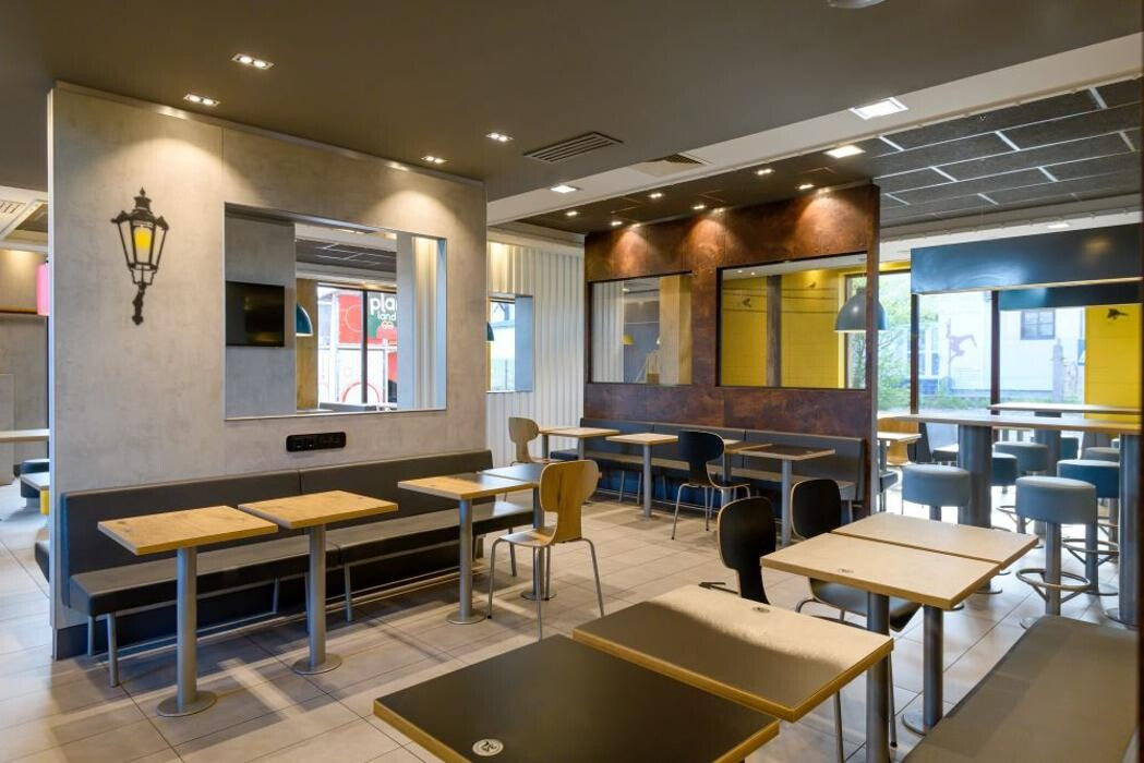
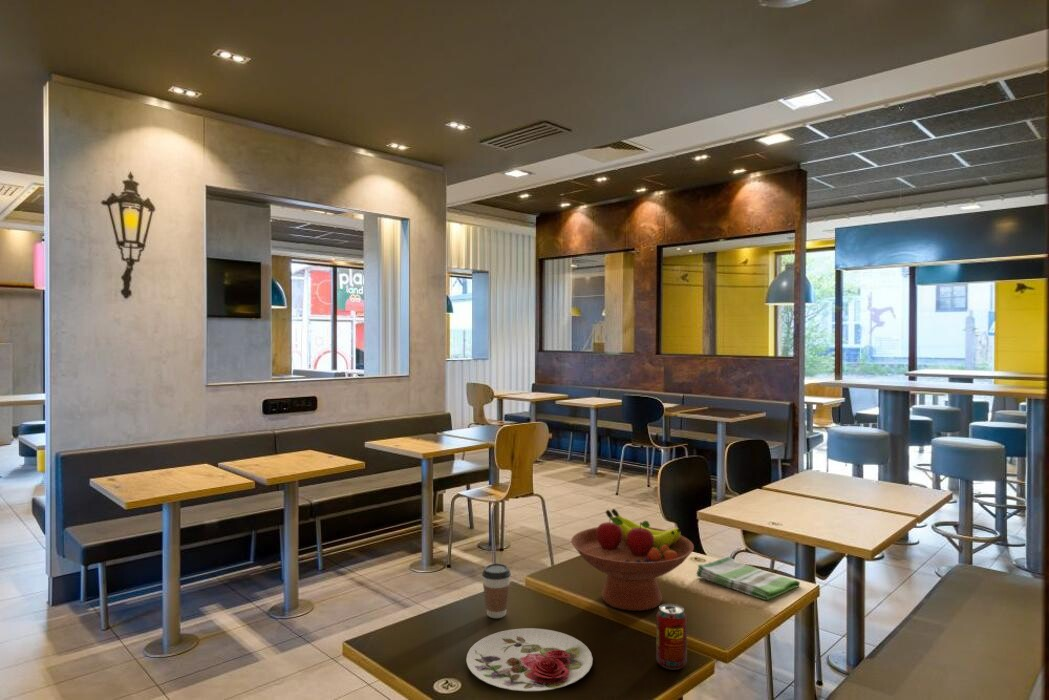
+ coffee cup (496, 591)
+ beverage can (671, 635)
+ plate (529, 655)
+ fruit bowl (631, 559)
+ dish towel (746, 575)
